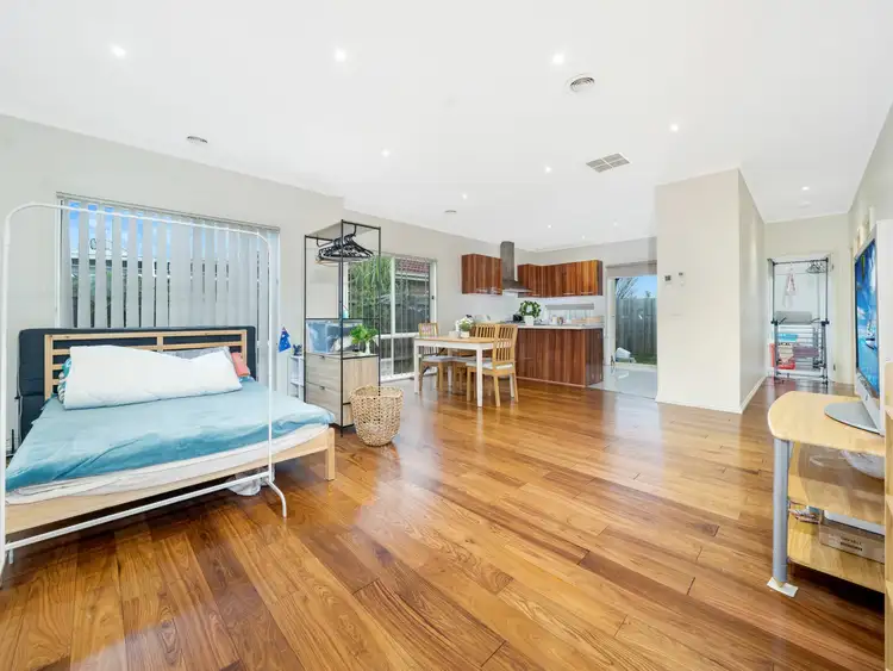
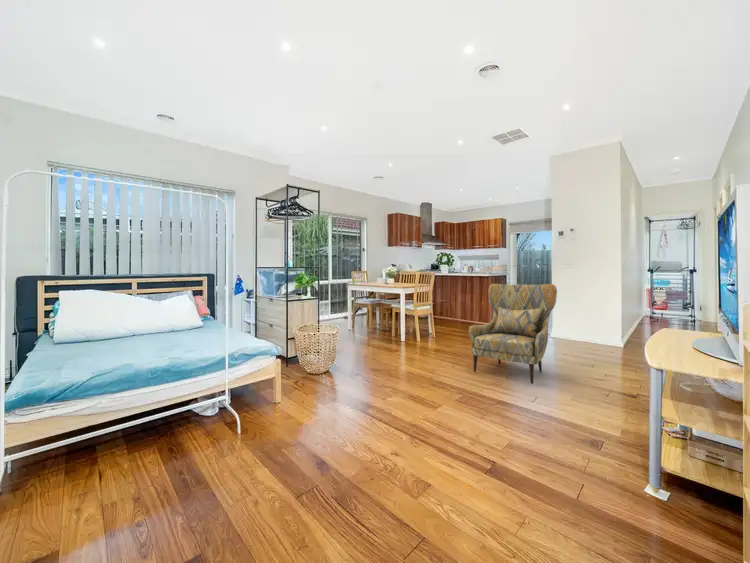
+ armchair (513, 327)
